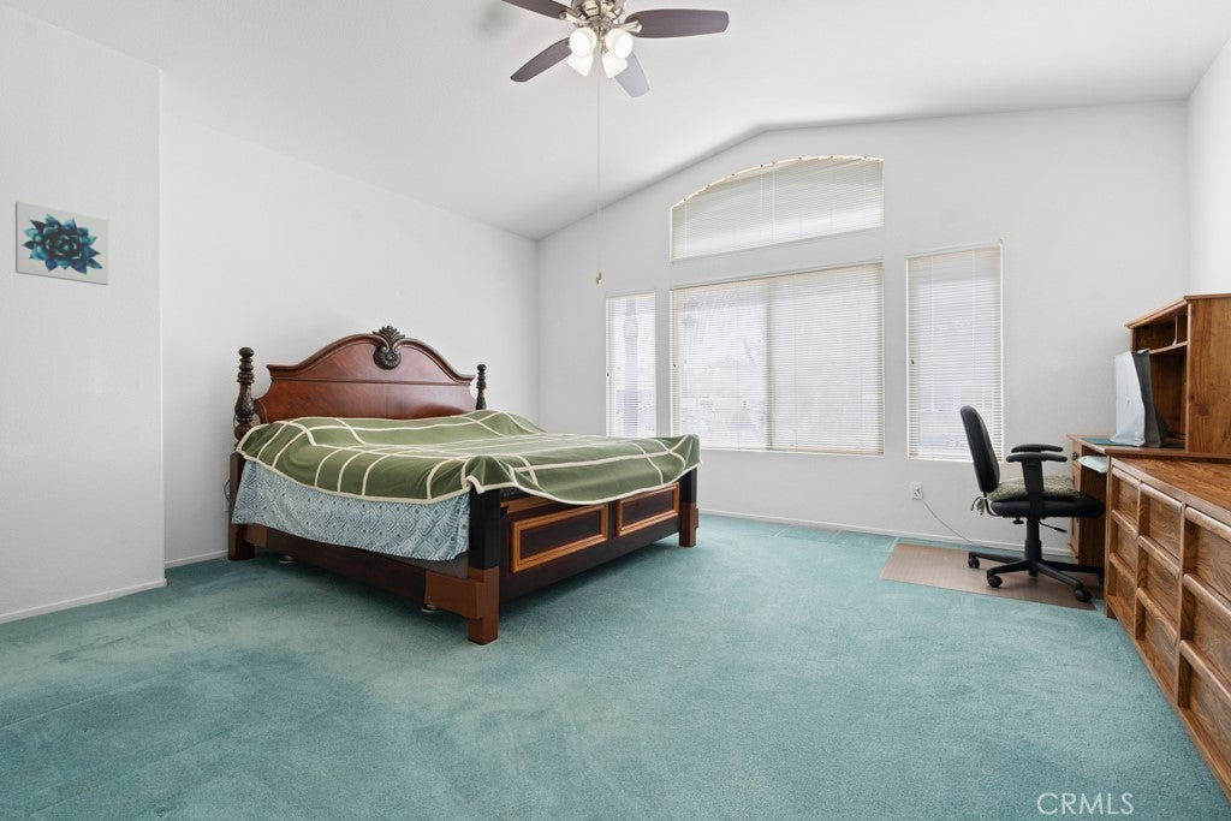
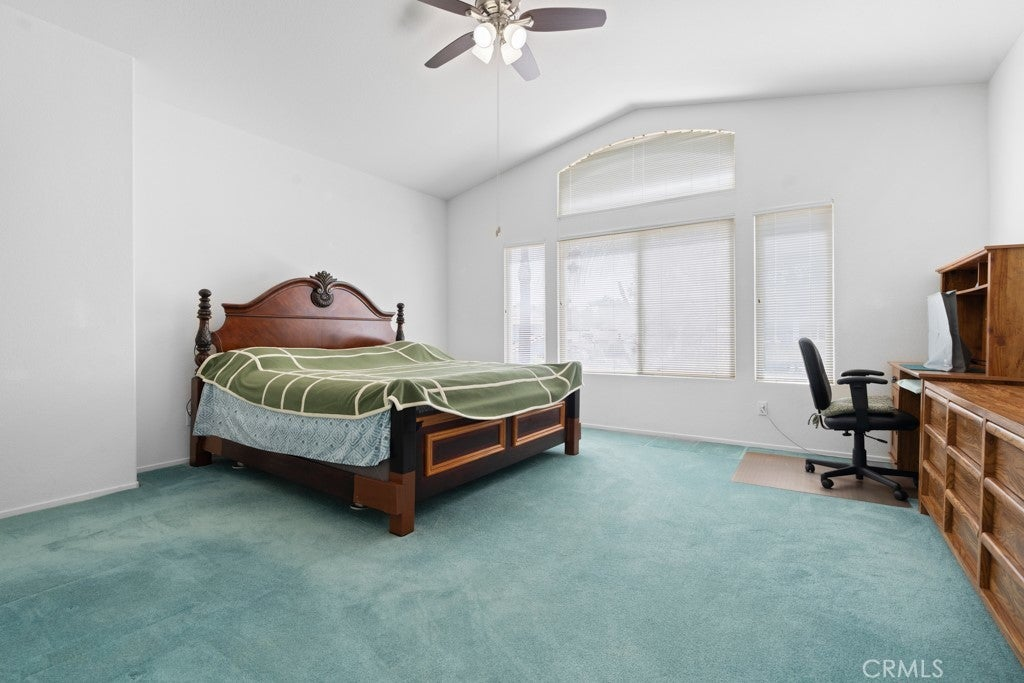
- wall art (64, 245)
